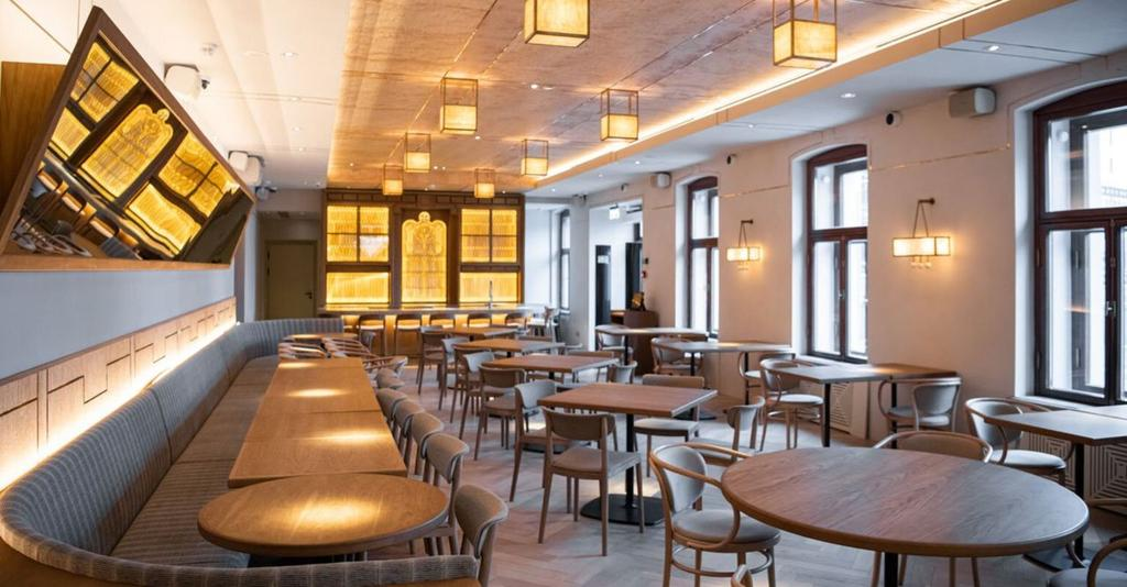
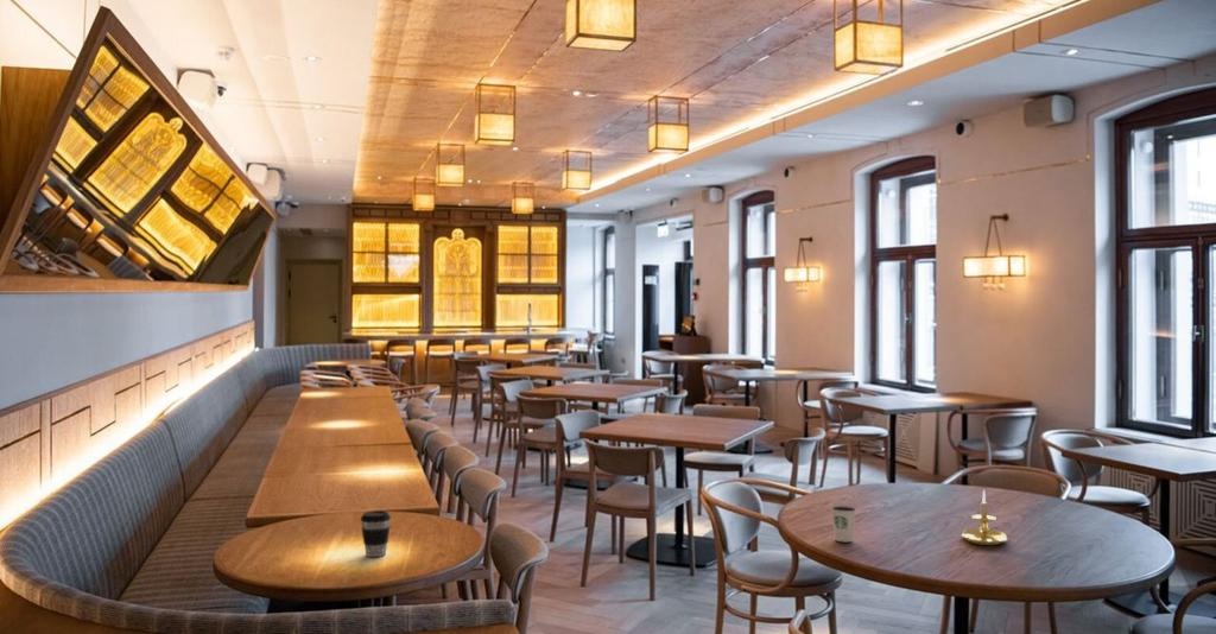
+ candle holder (983, 515)
+ coffee cup (375, 533)
+ dixie cup (843, 524)
